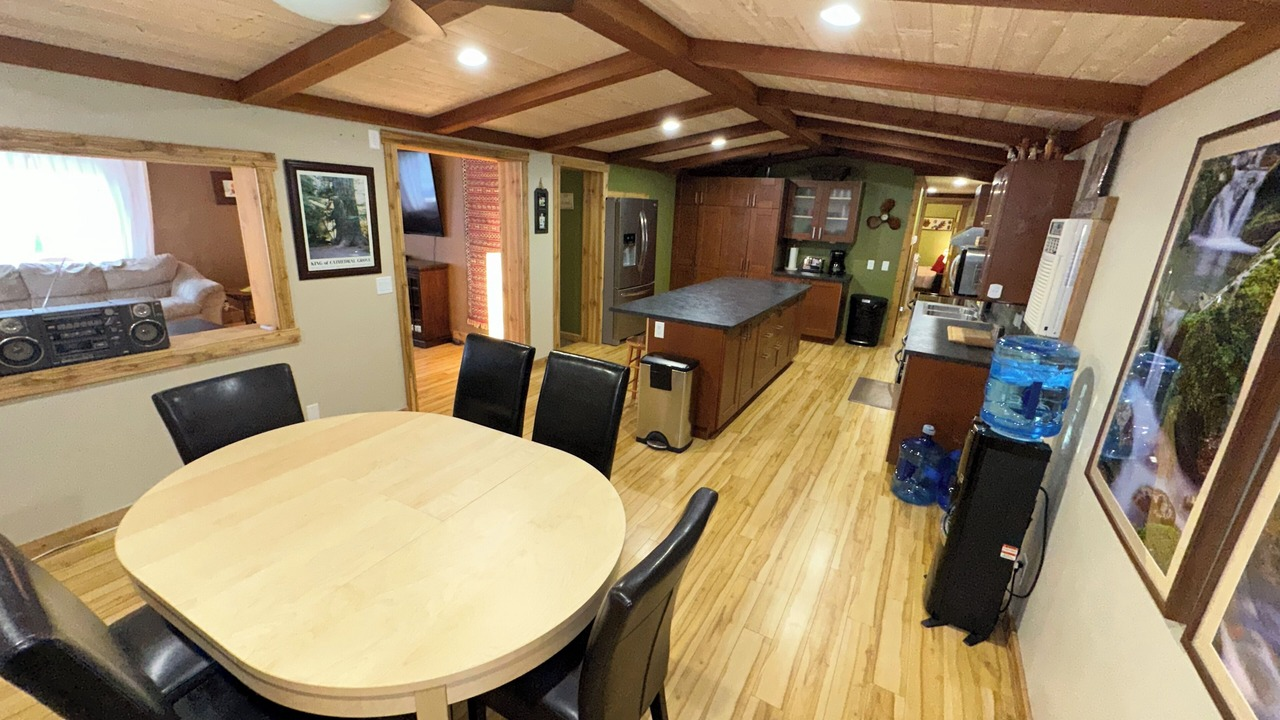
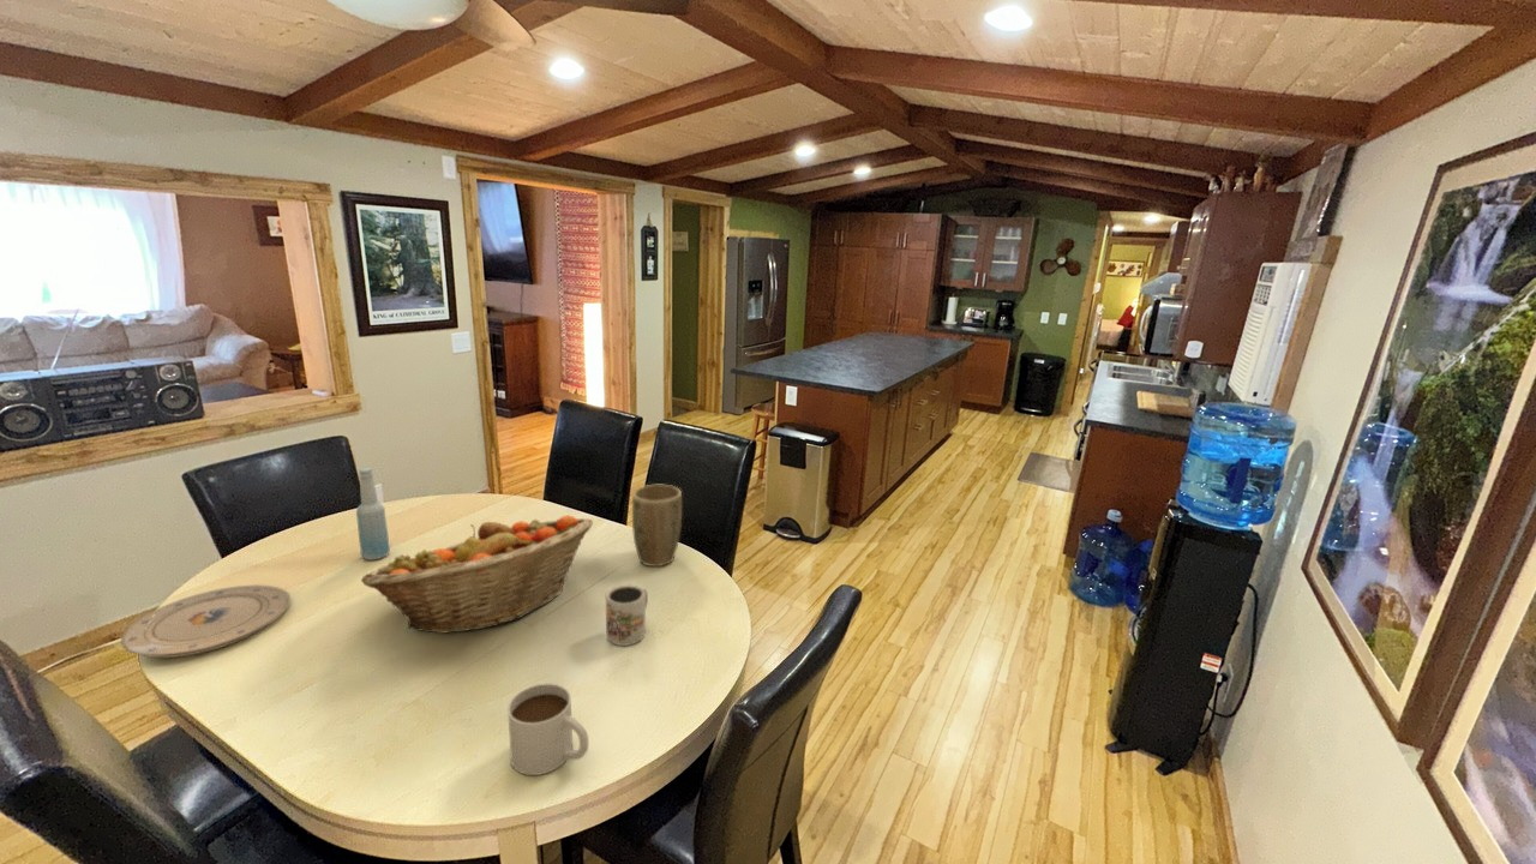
+ mug (551, 731)
+ mug (630, 610)
+ bottle (371, 512)
+ plate (211, 619)
+ fruit basket (488, 562)
+ plant pot (656, 526)
